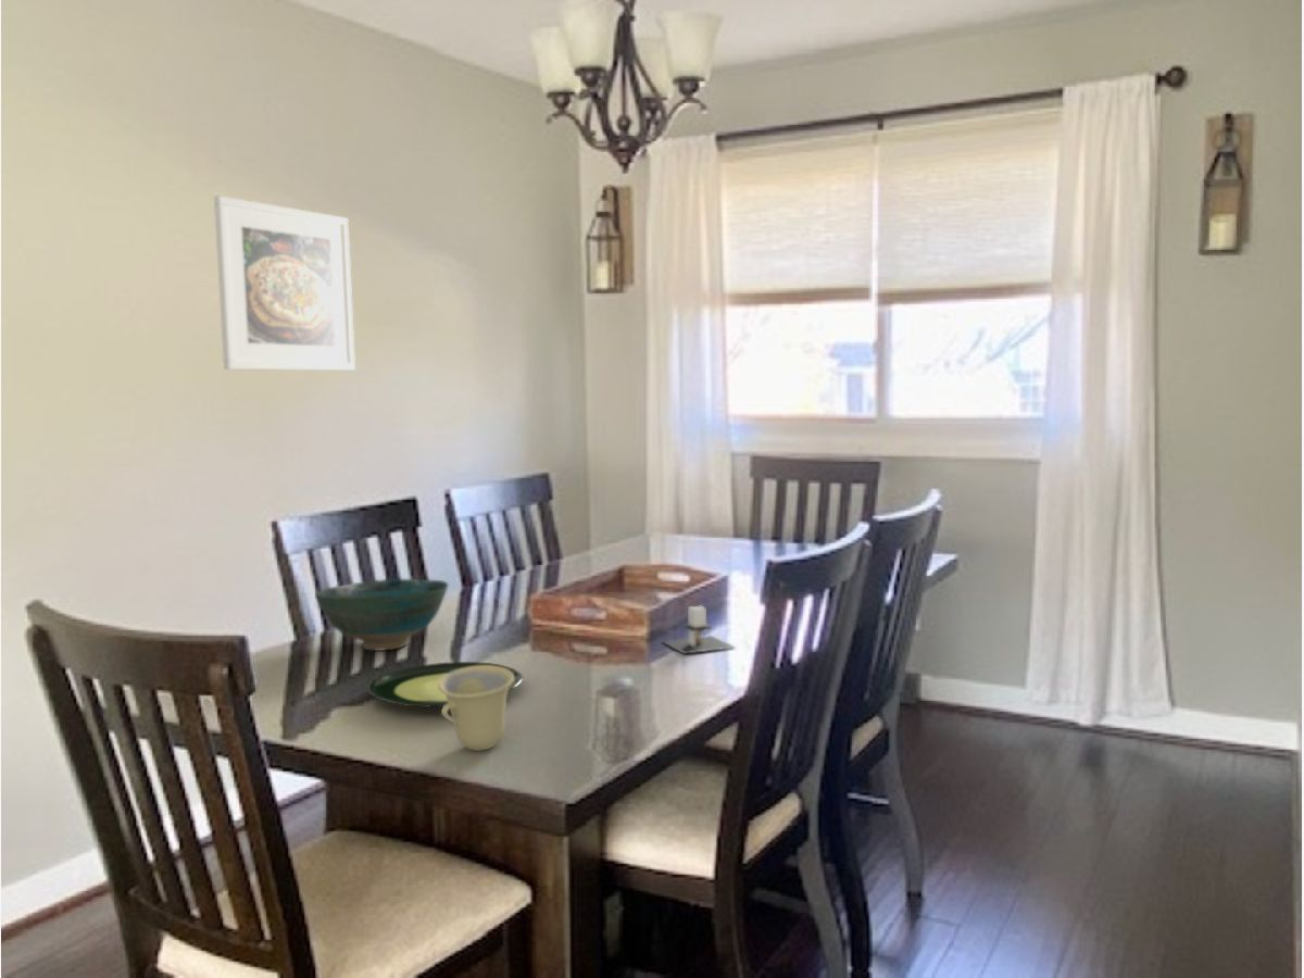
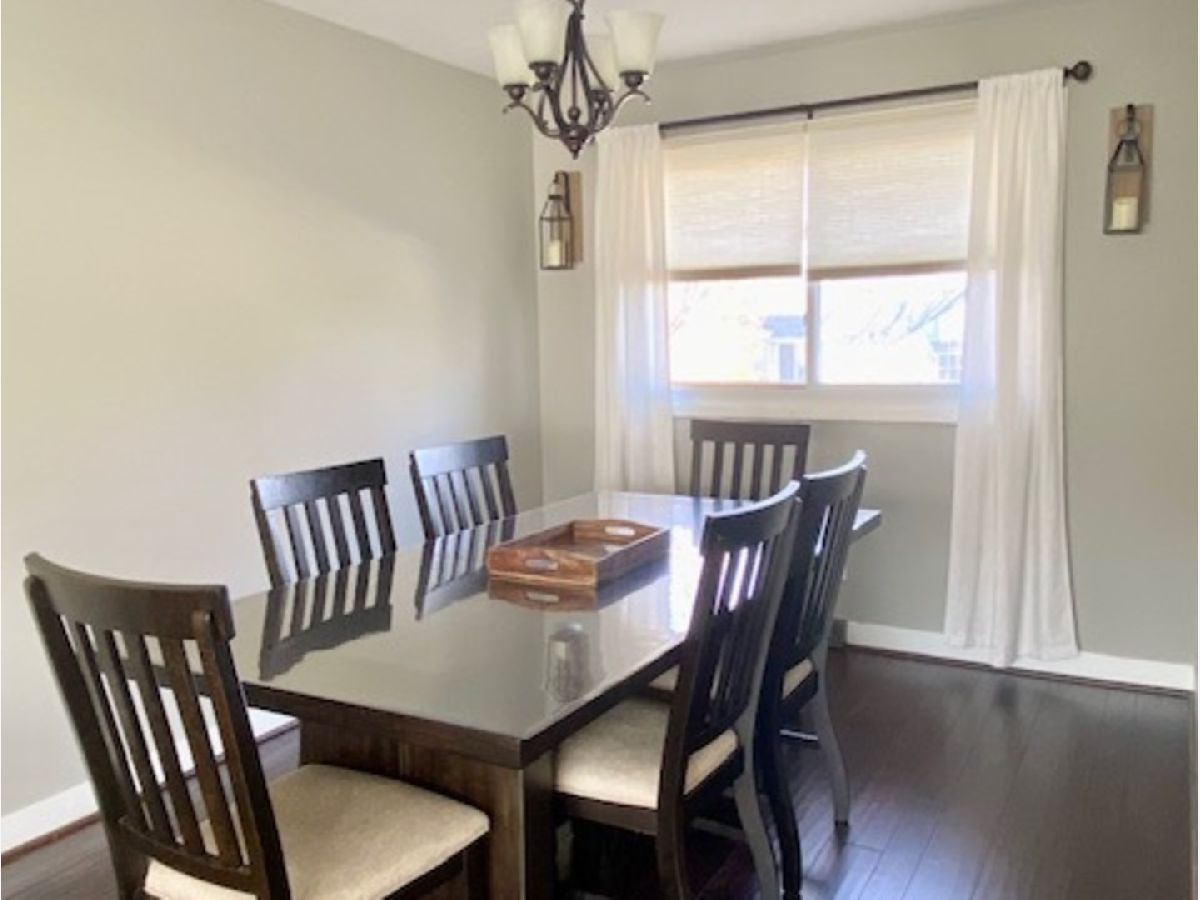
- architectural model (698, 626)
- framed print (289, 289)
- bowl (384, 615)
- plate (441, 692)
- cup (477, 711)
